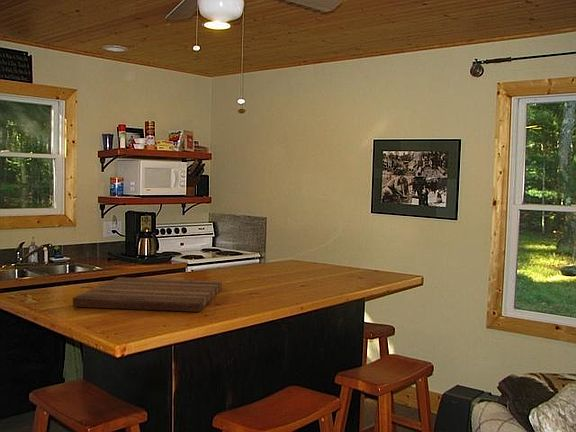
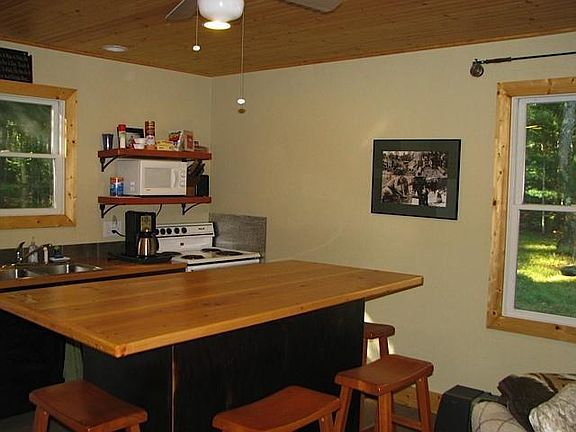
- cutting board (154, 292)
